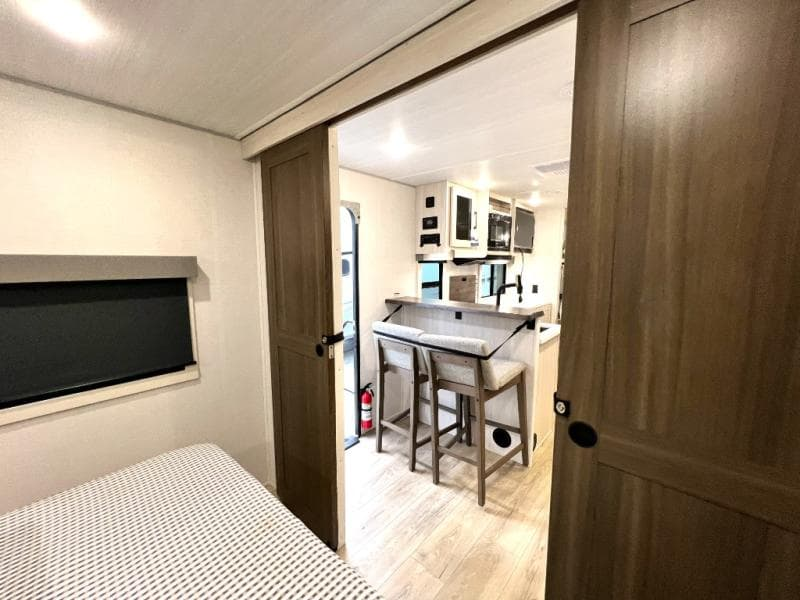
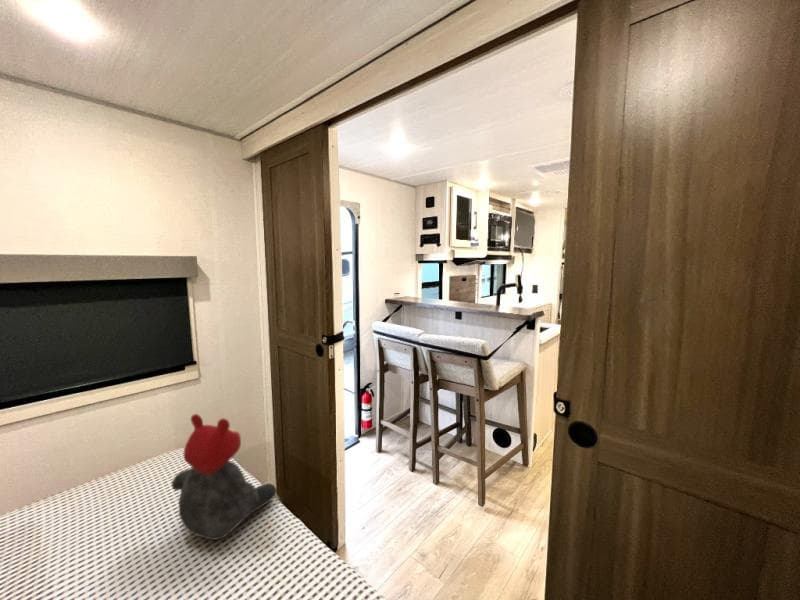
+ teddy bear (227, 463)
